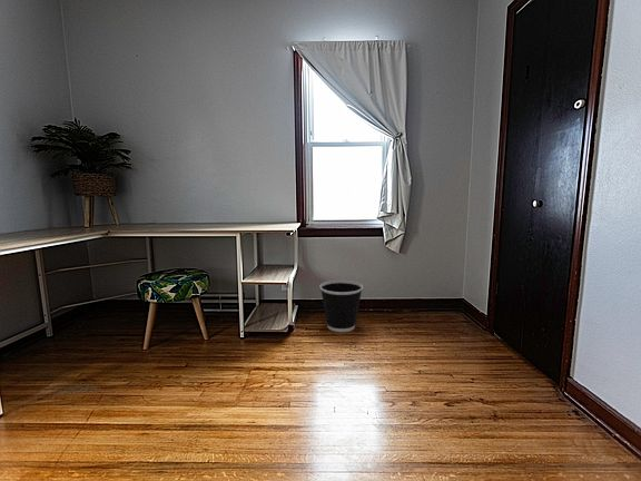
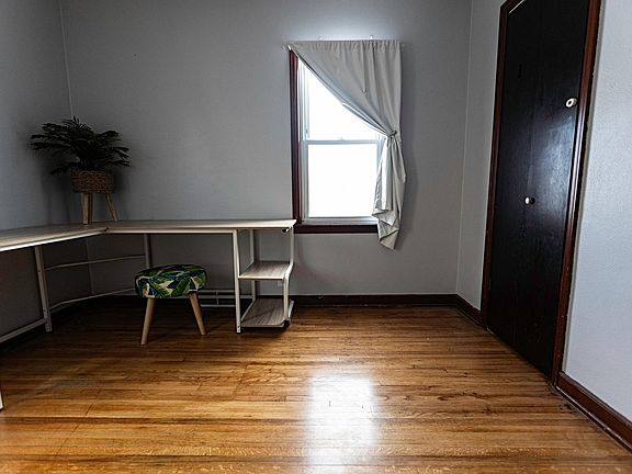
- wastebasket (341, 306)
